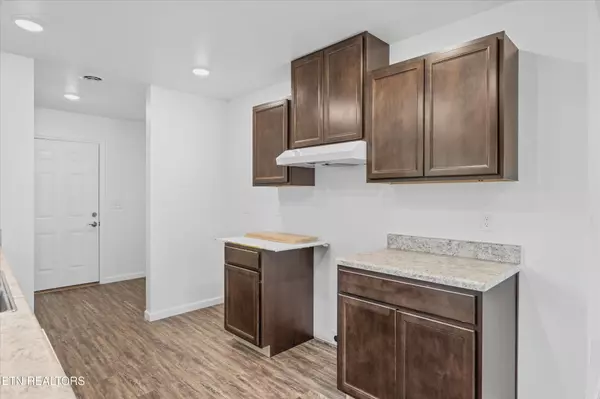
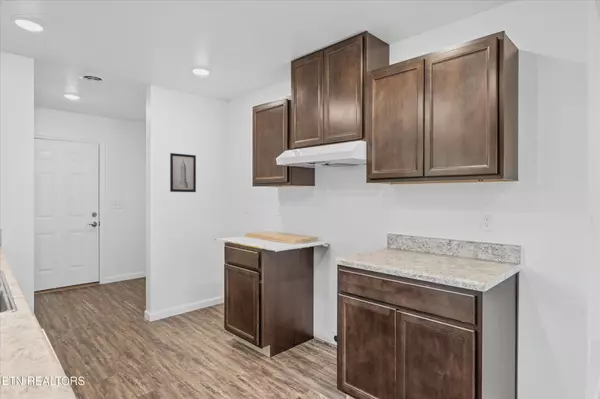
+ wall art (183, 173)
